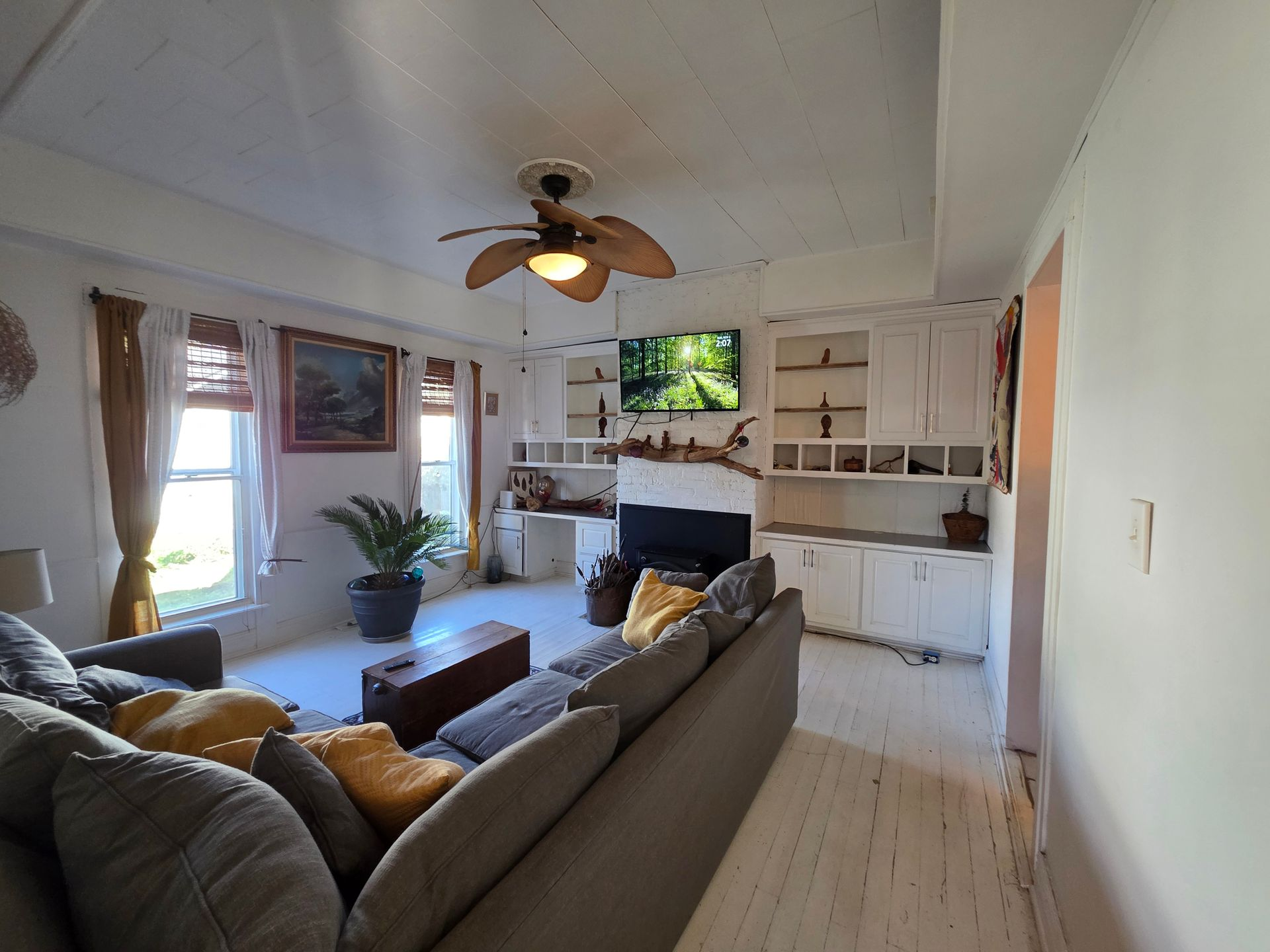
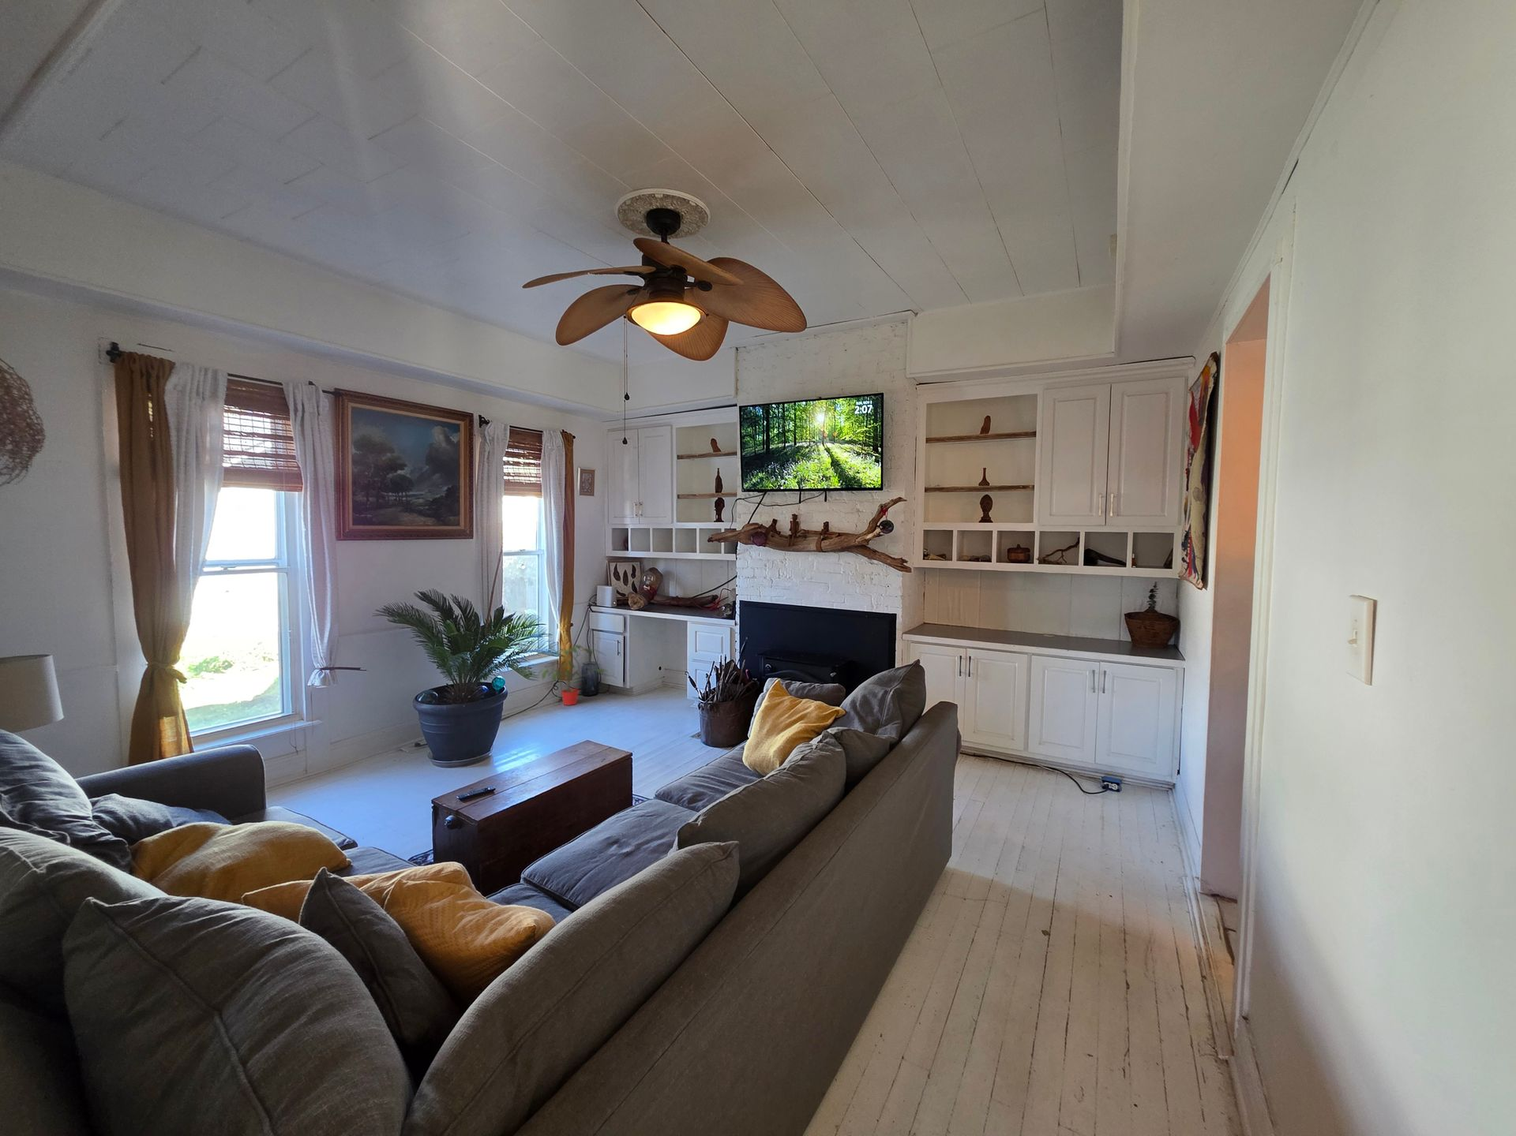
+ potted plant (573, 674)
